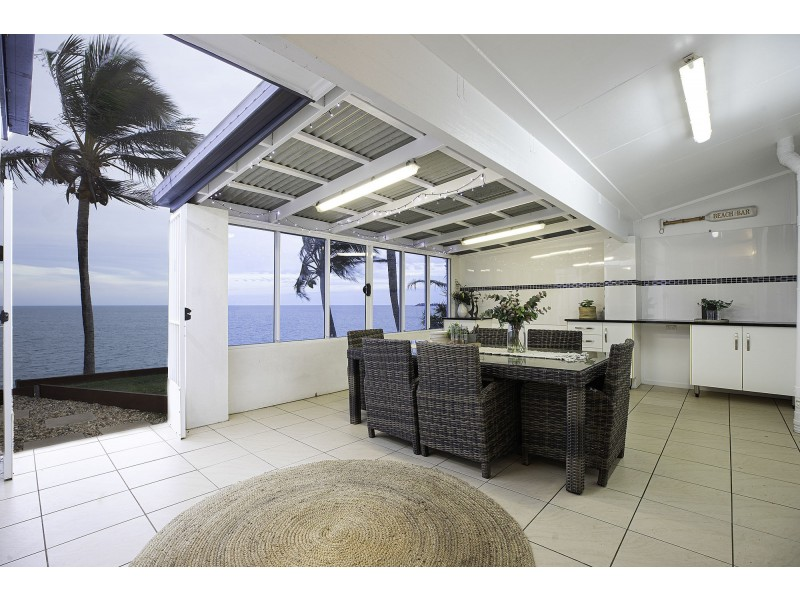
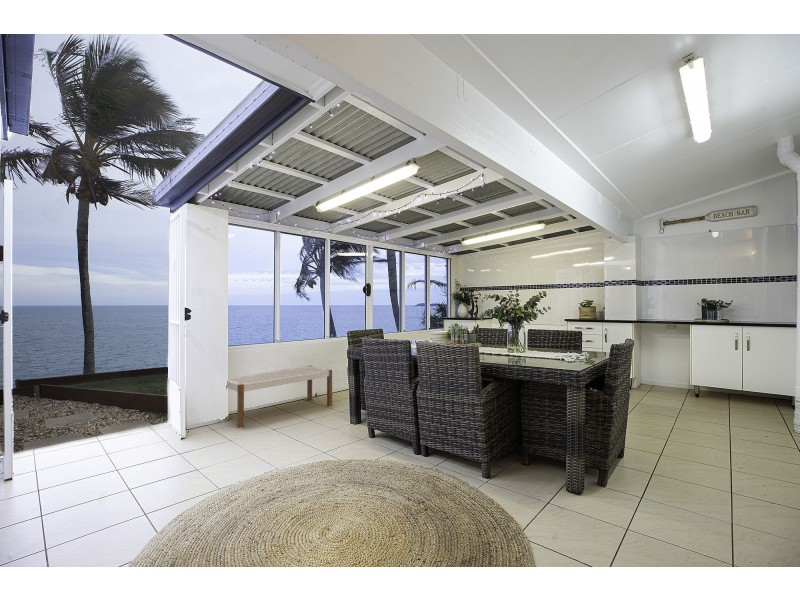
+ bench (277, 385)
